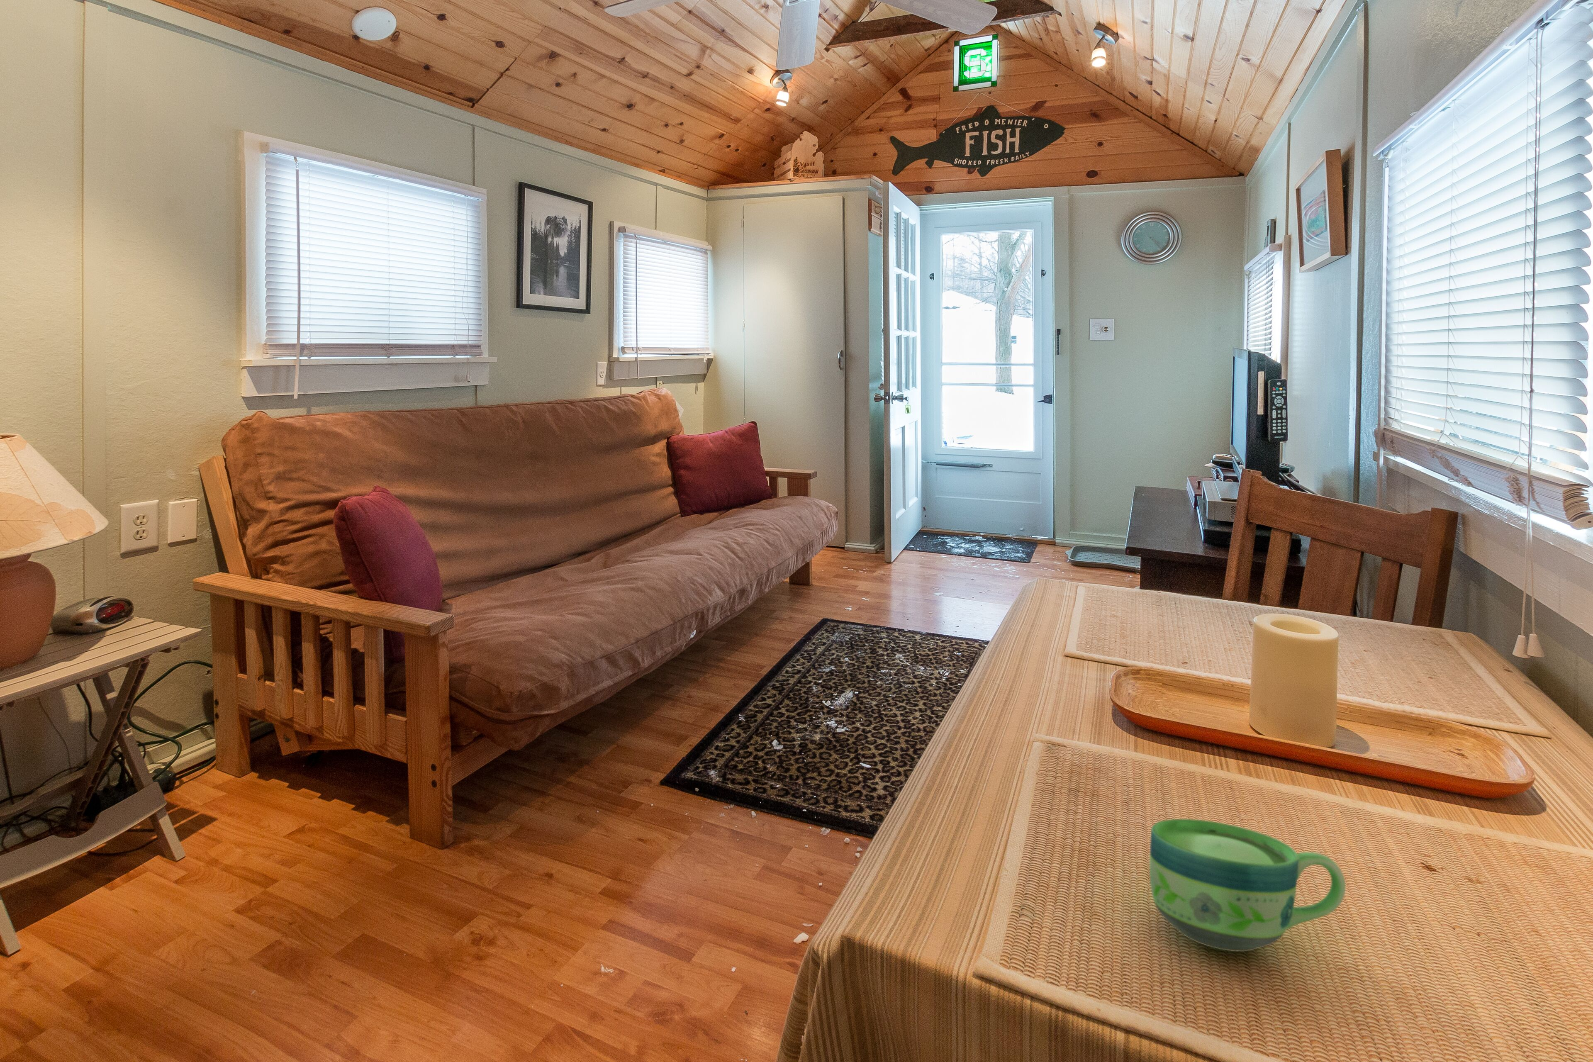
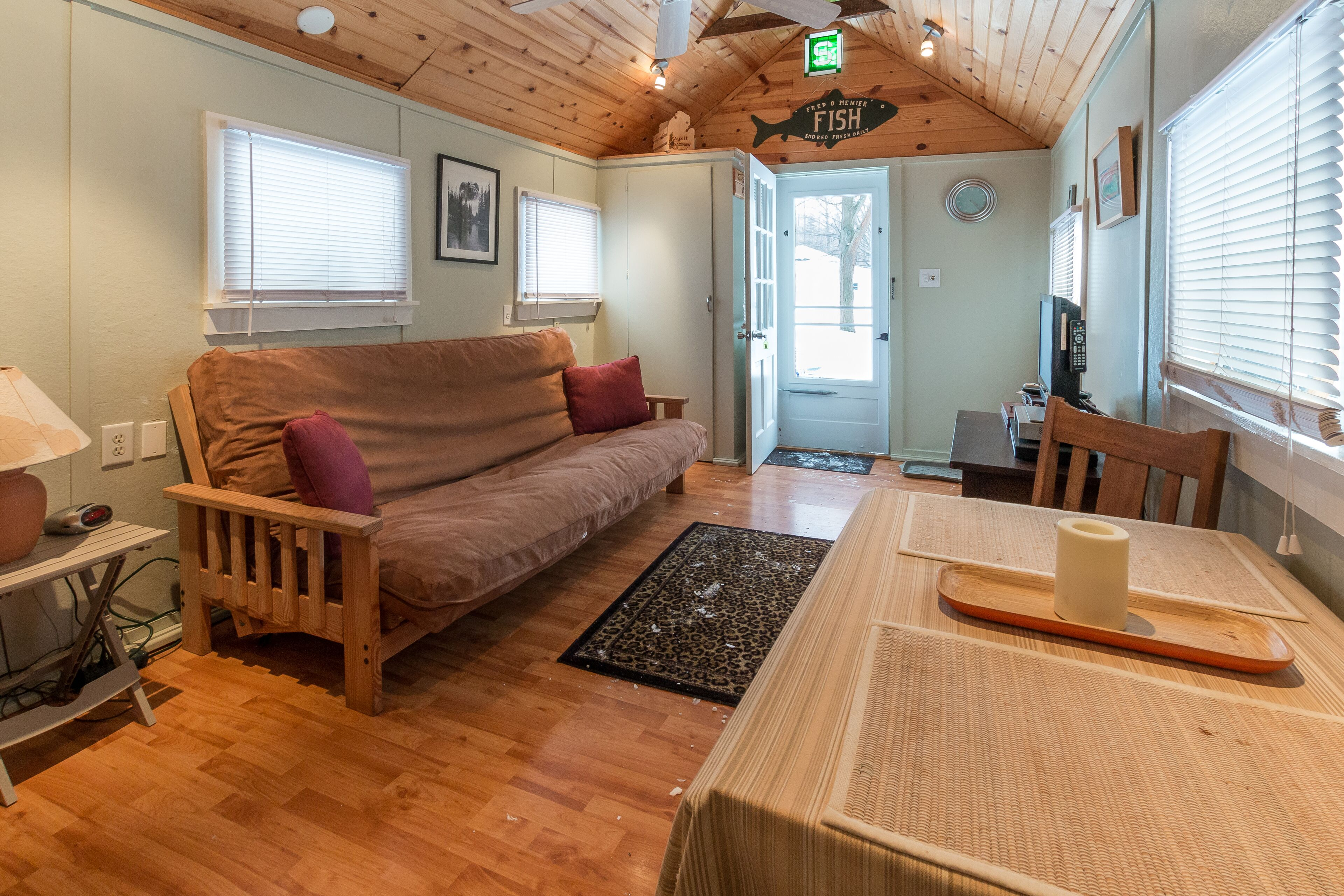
- cup (1241, 884)
